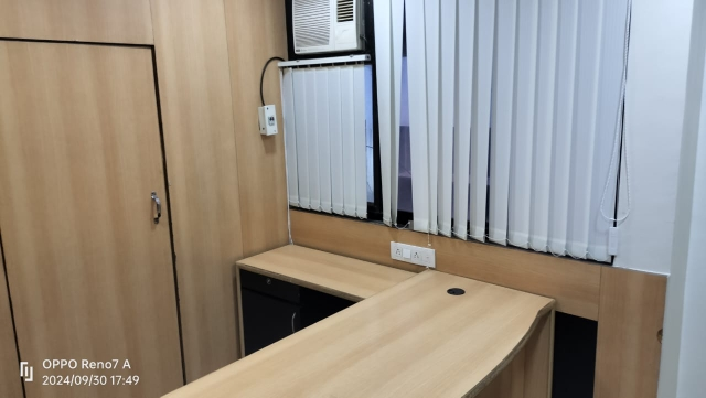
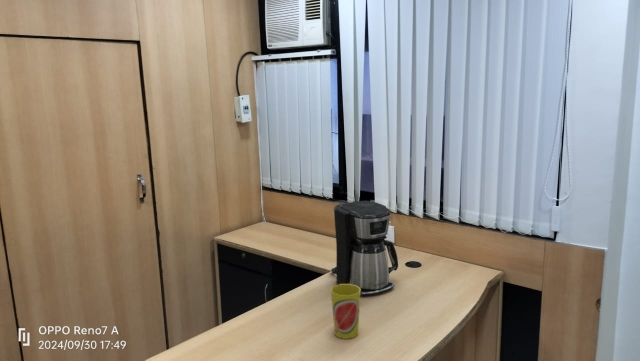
+ cup (346, 311)
+ coffee maker (364, 242)
